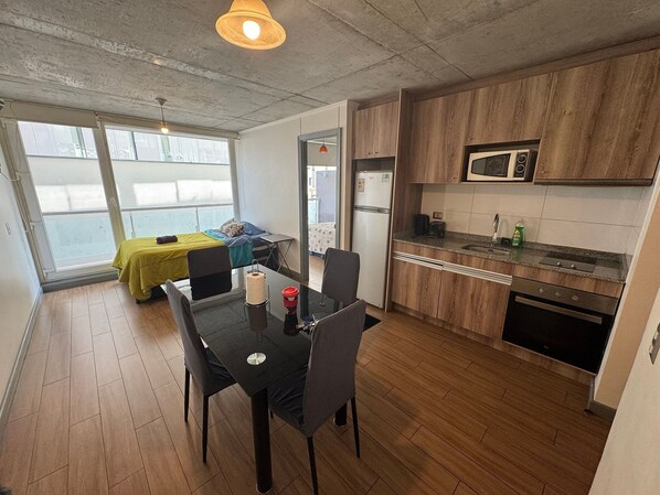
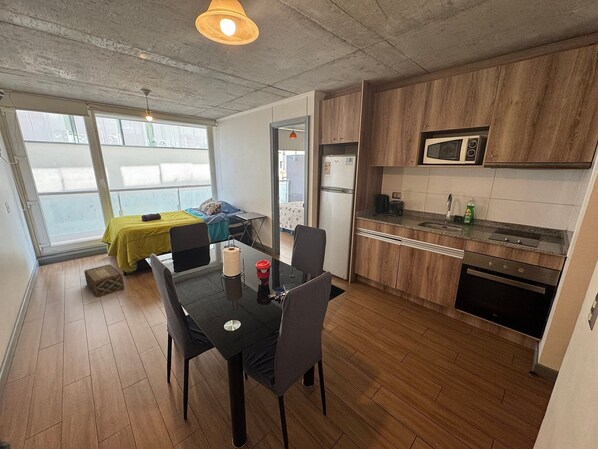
+ woven basket (104, 279)
